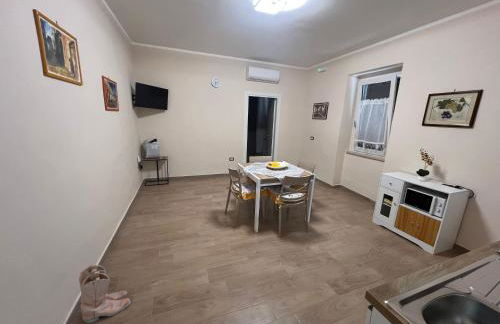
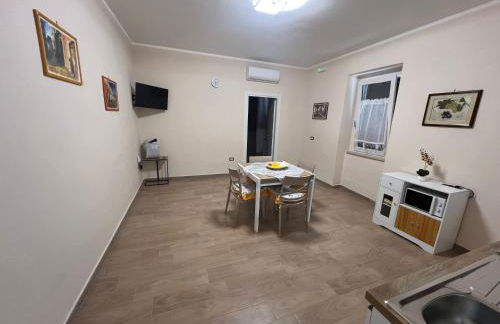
- boots (105, 287)
